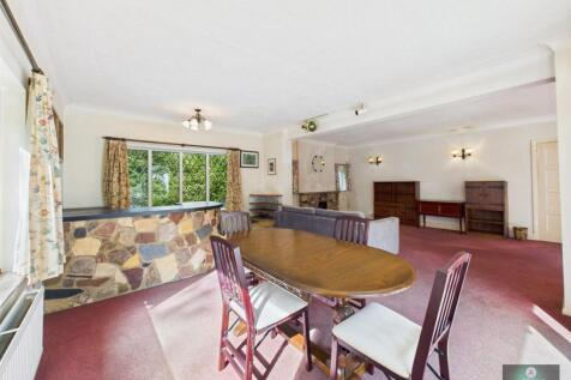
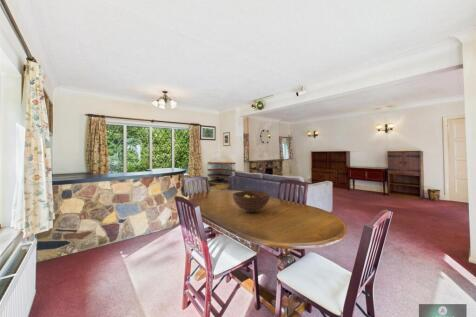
+ fruit bowl (251, 202)
